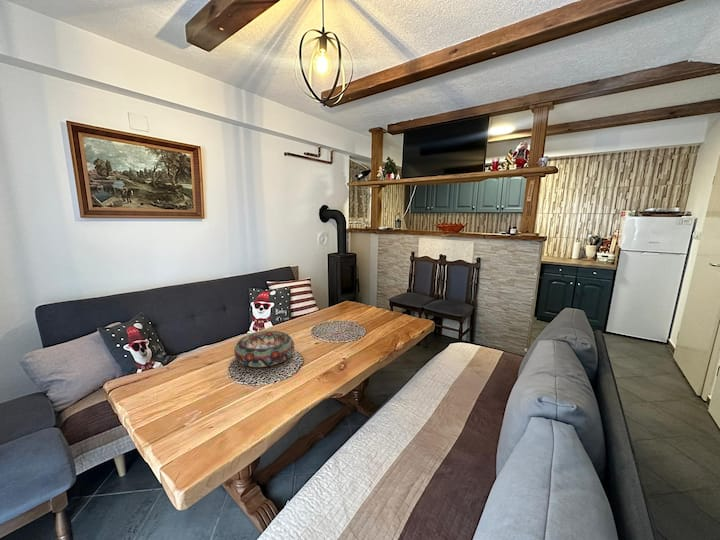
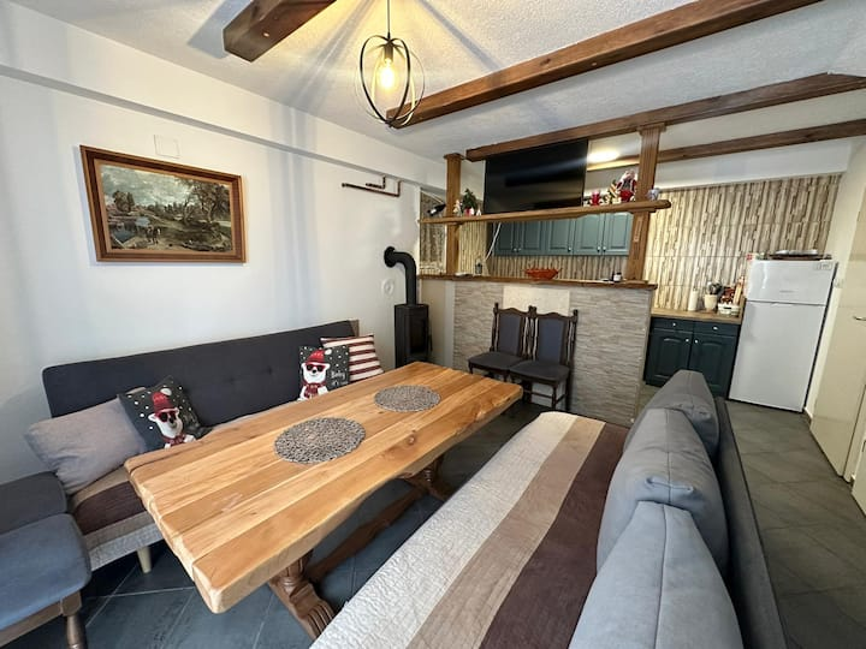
- decorative bowl (265, 348)
